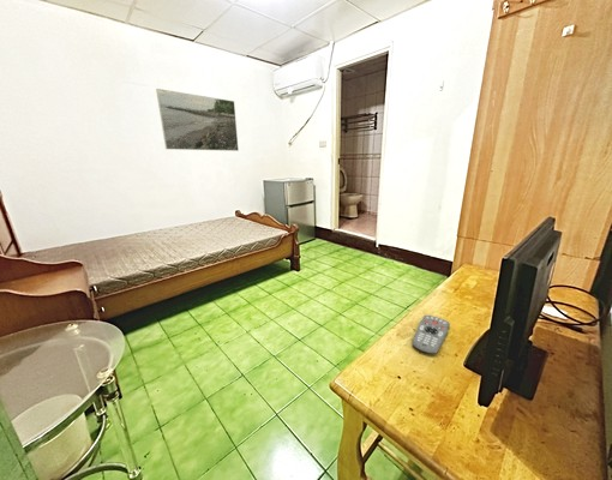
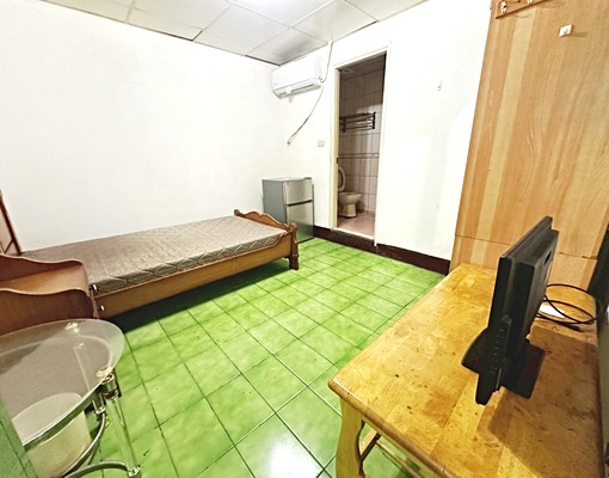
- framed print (202, 124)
- remote control (430, 332)
